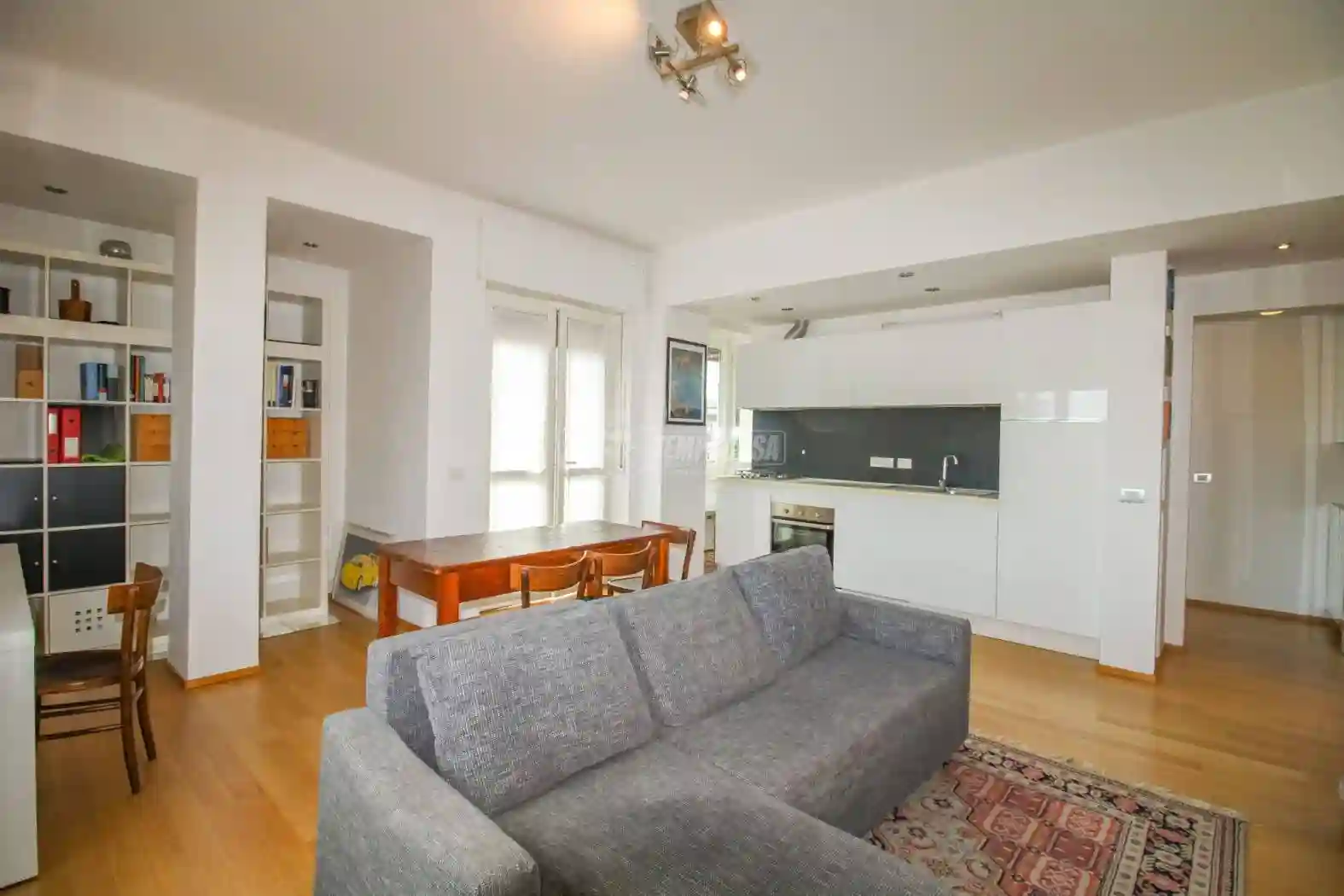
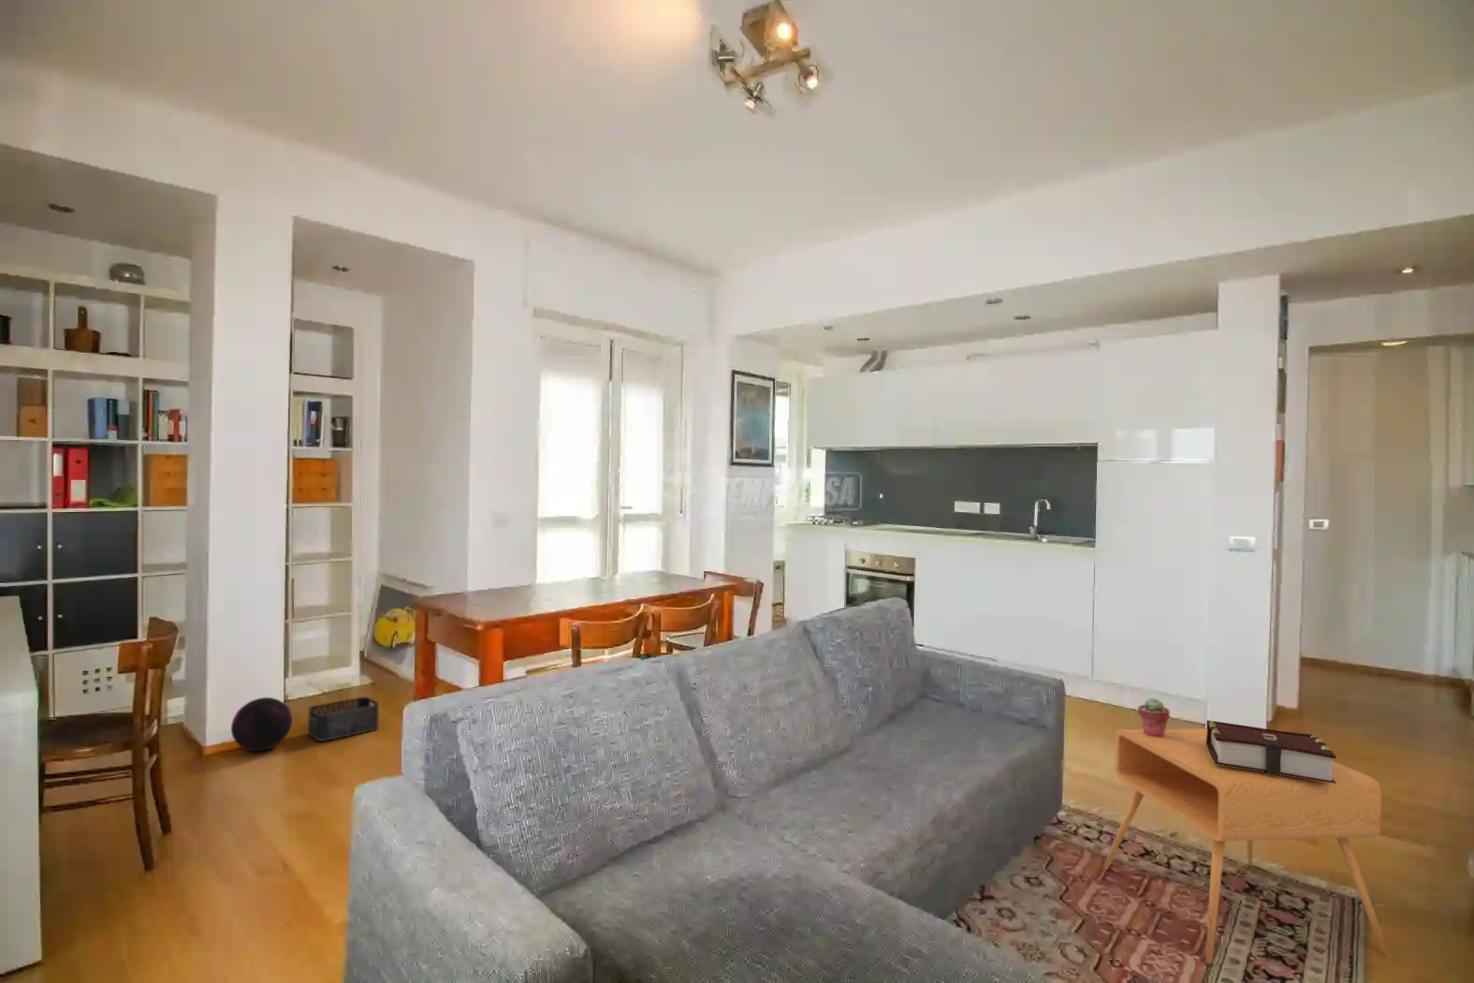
+ storage bin (343, 719)
+ potted succulent (1153, 715)
+ side table (1234, 829)
+ book (1266, 746)
+ ball (262, 724)
